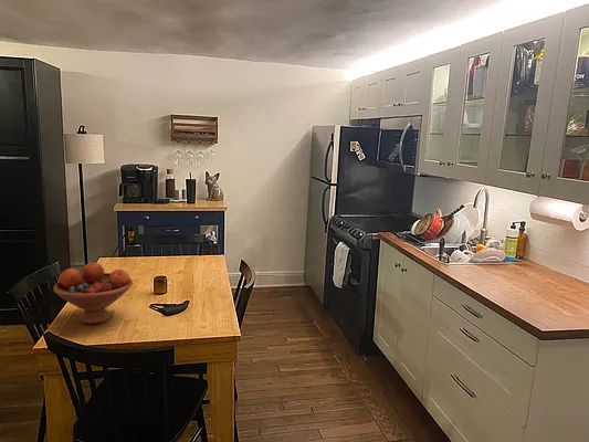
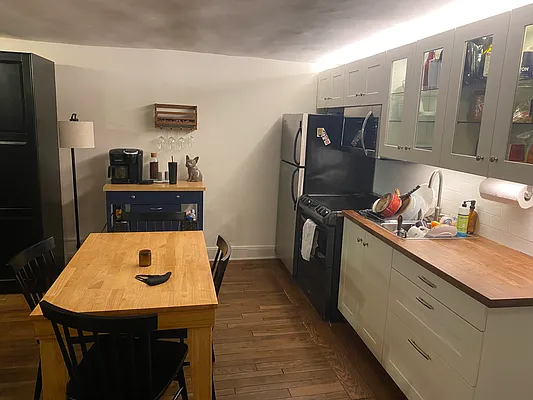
- fruit bowl (94, 294)
